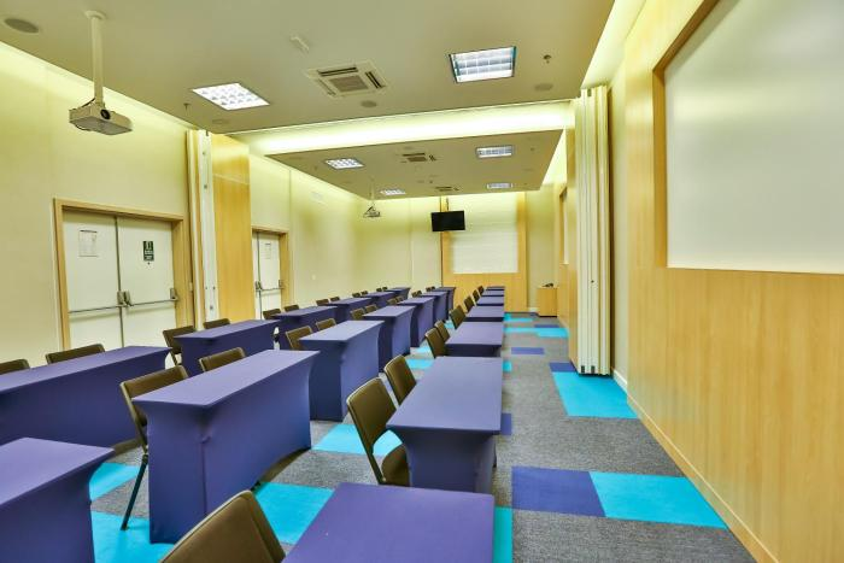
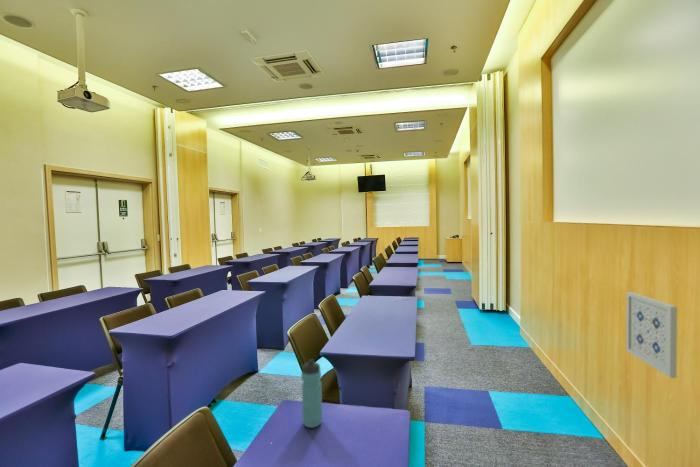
+ water bottle (311, 391)
+ wall art (649, 331)
